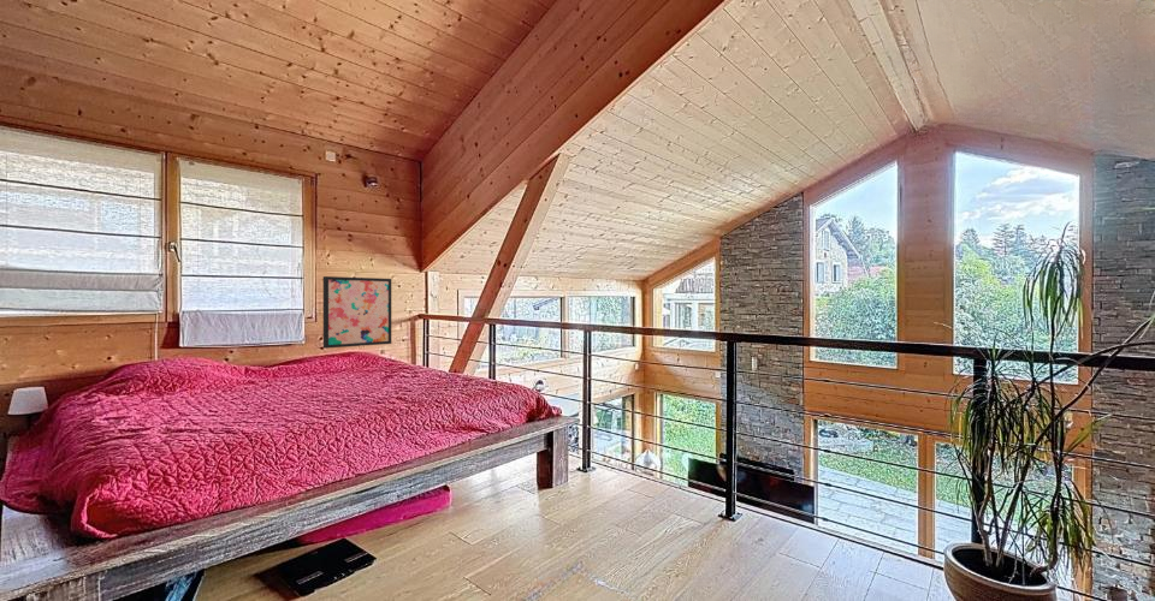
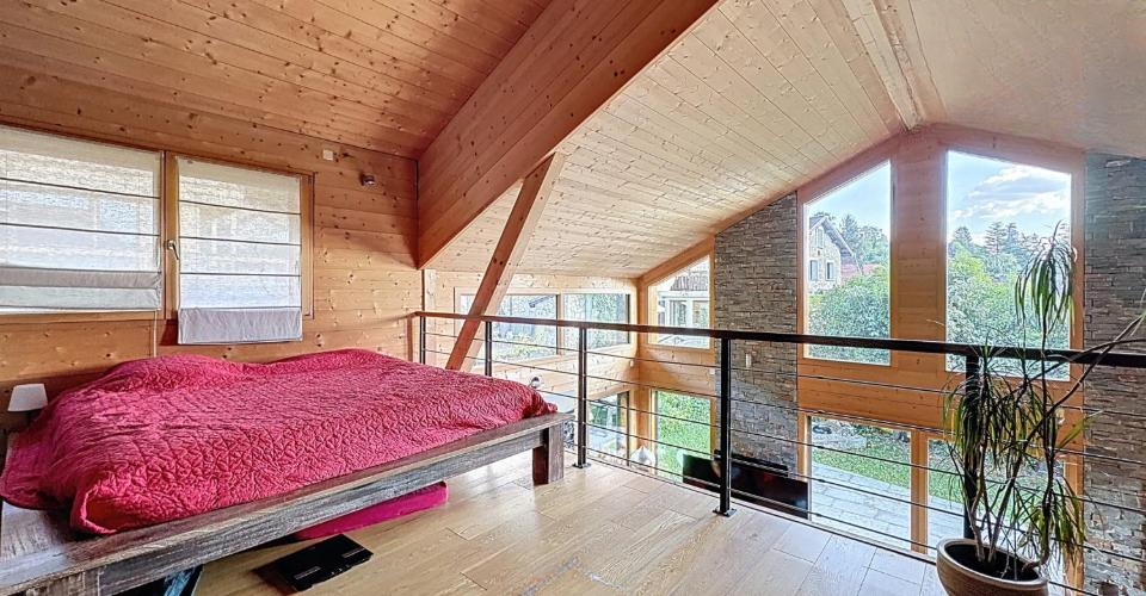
- wall art (359, 311)
